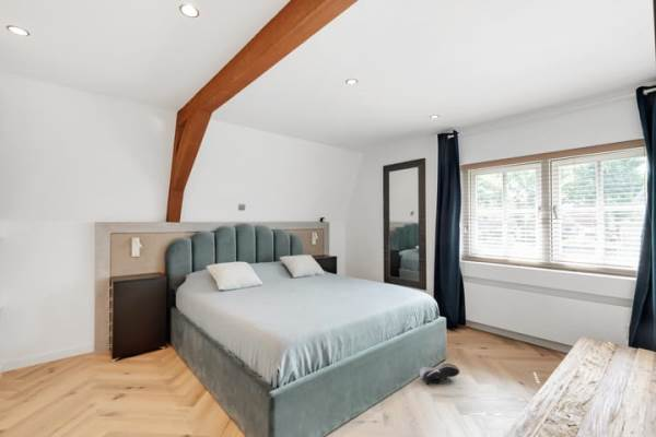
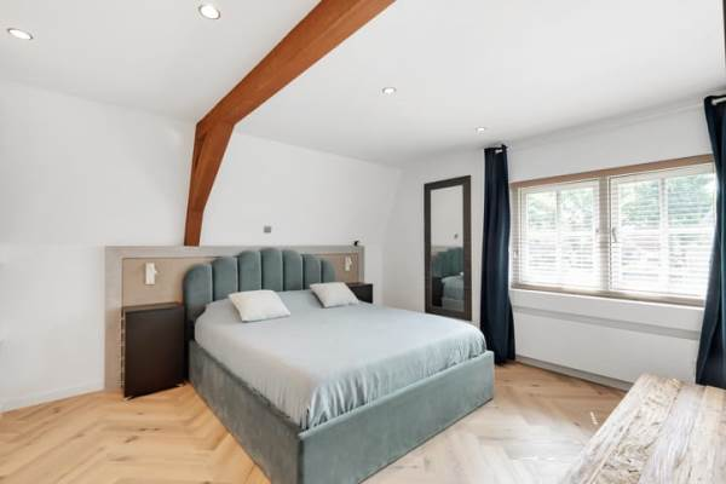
- shoe (437, 373)
